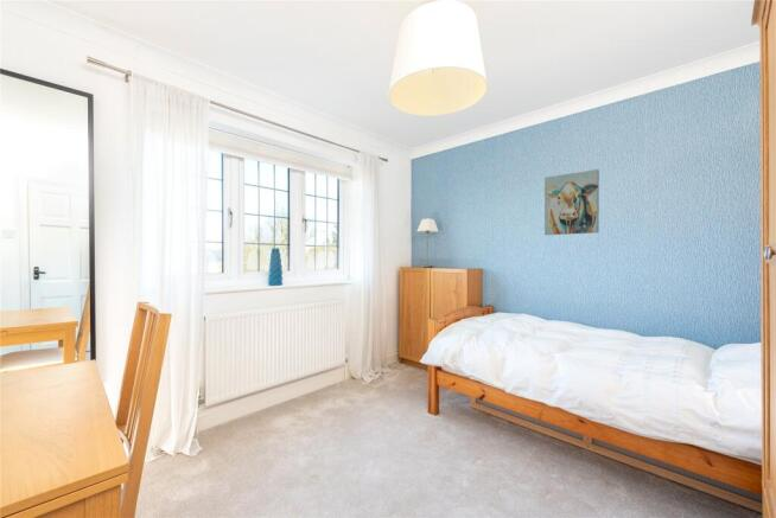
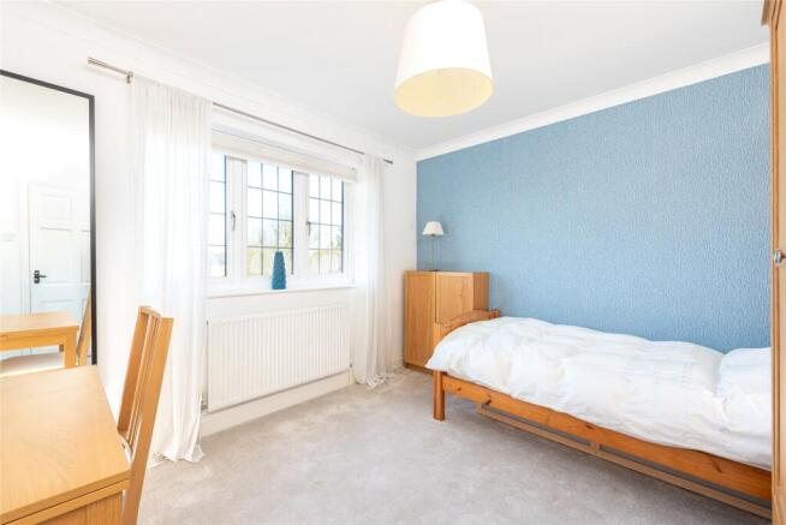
- wall art (570, 204)
